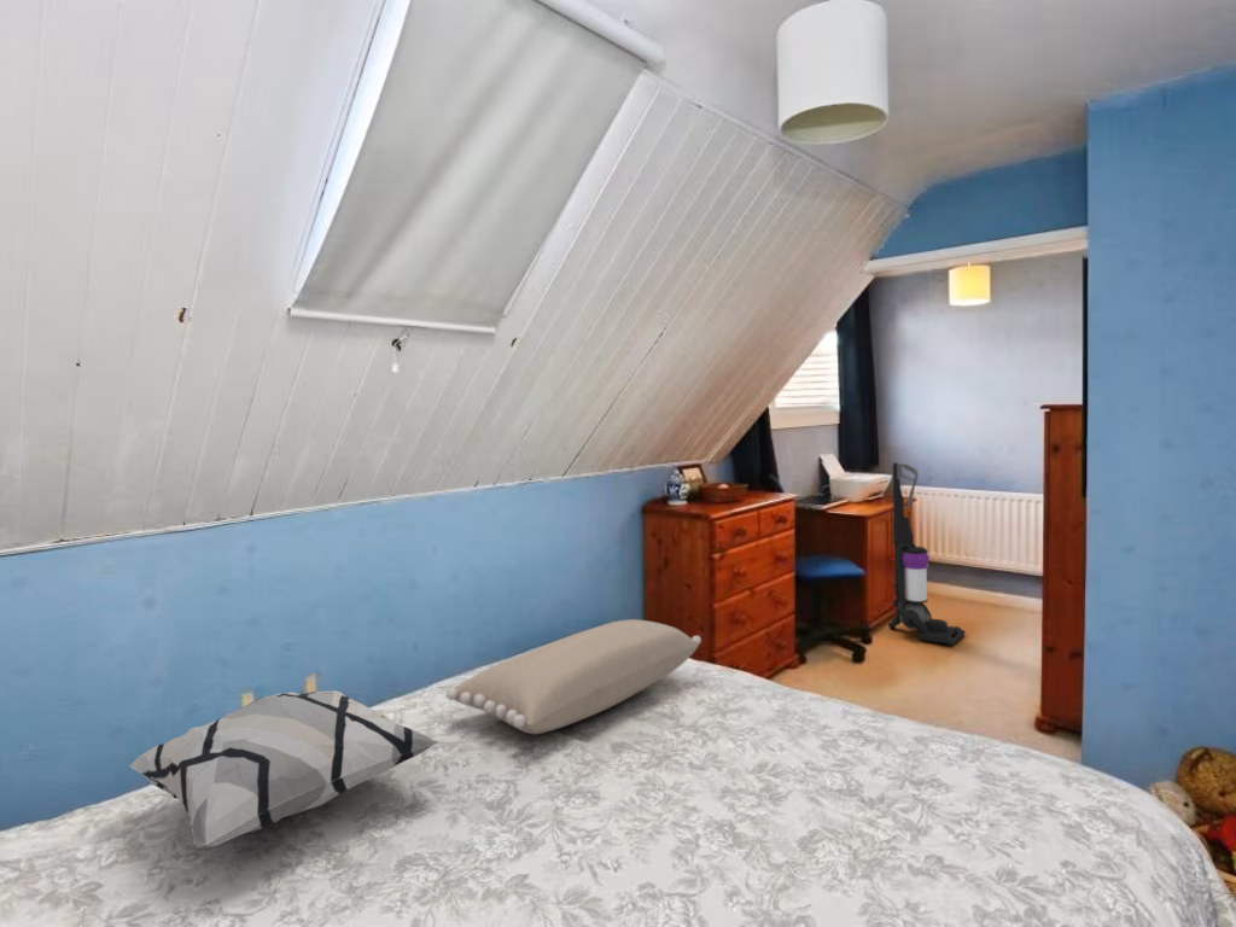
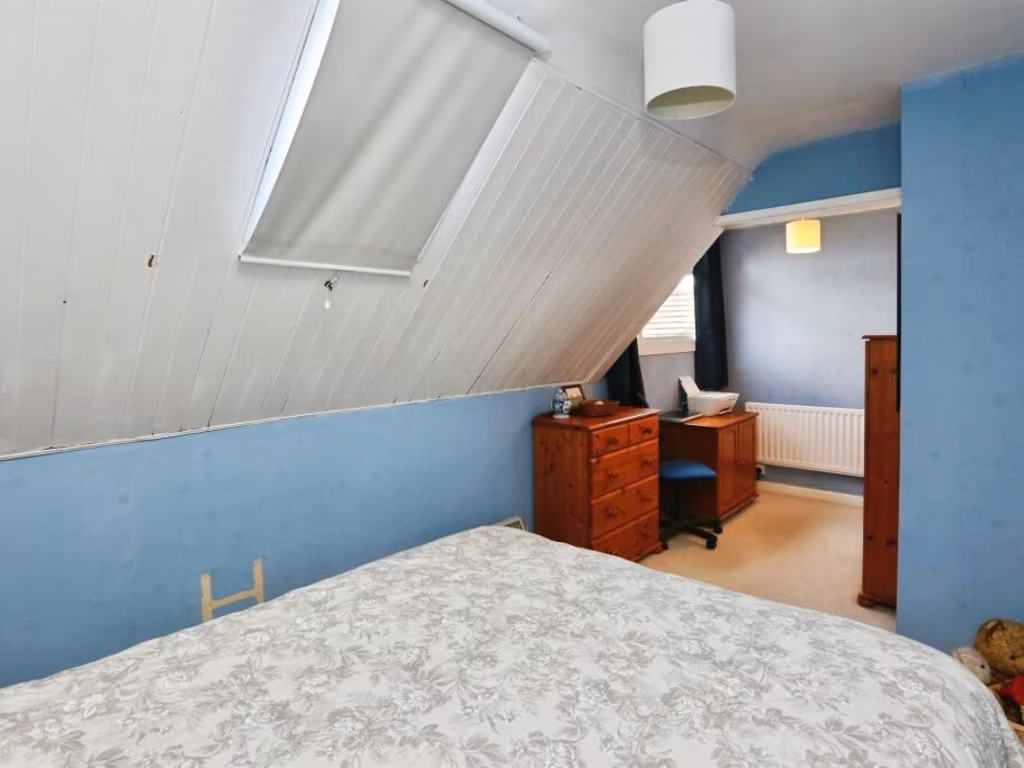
- decorative pillow (284, 753)
- pillow (581, 669)
- vacuum cleaner (921, 549)
